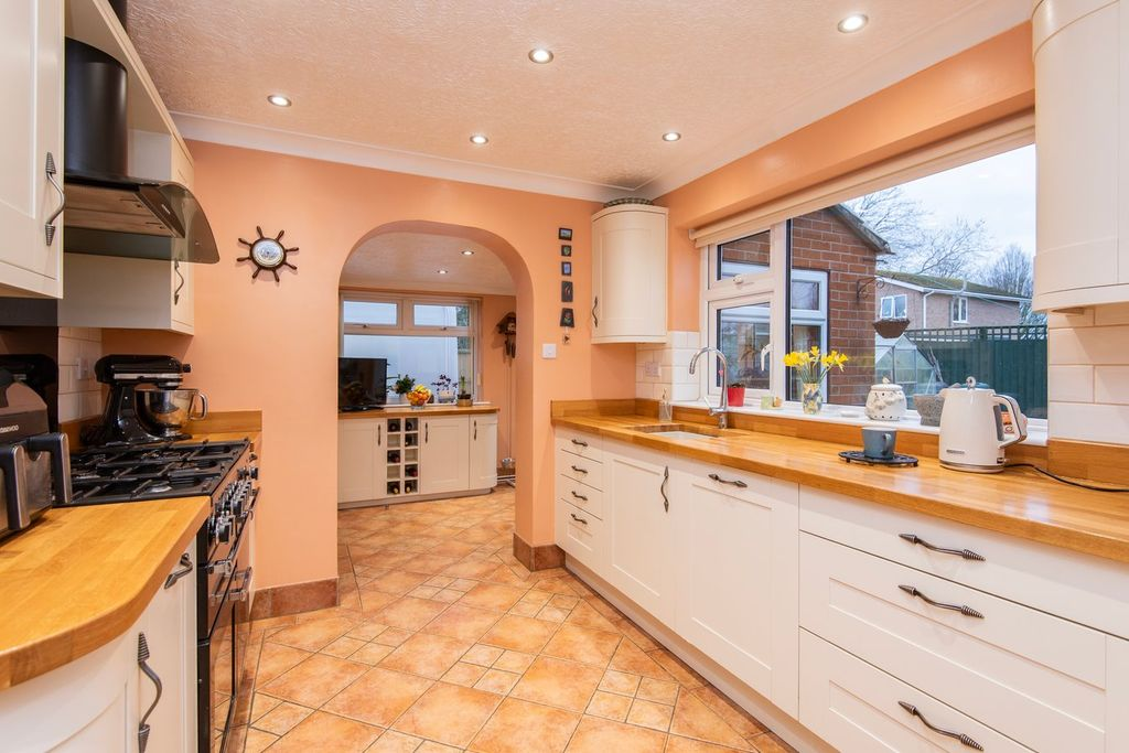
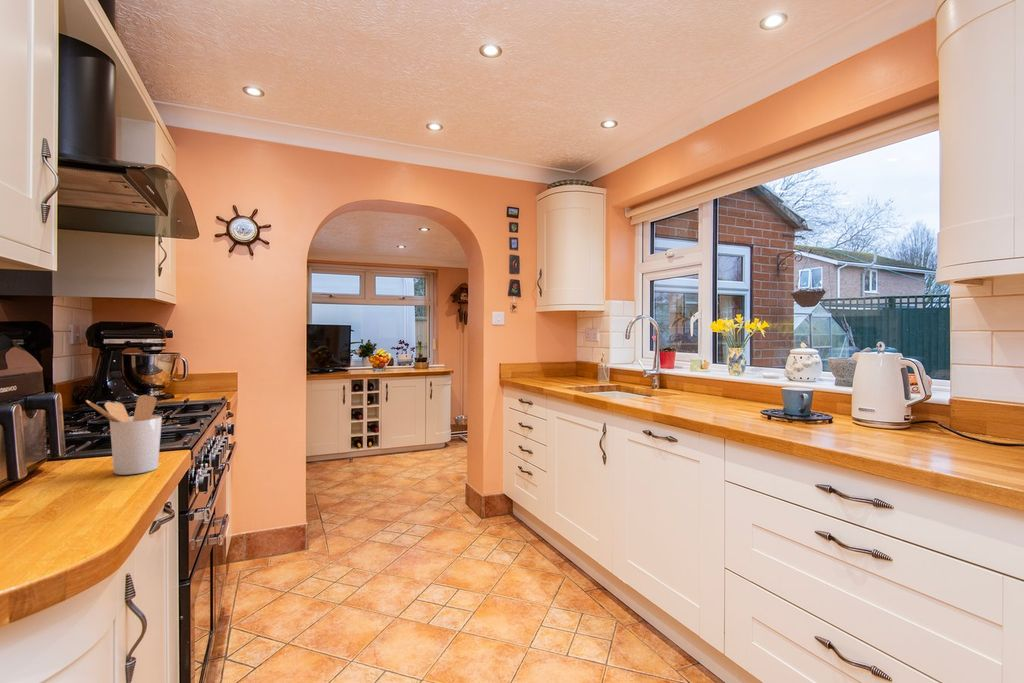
+ utensil holder (123, 433)
